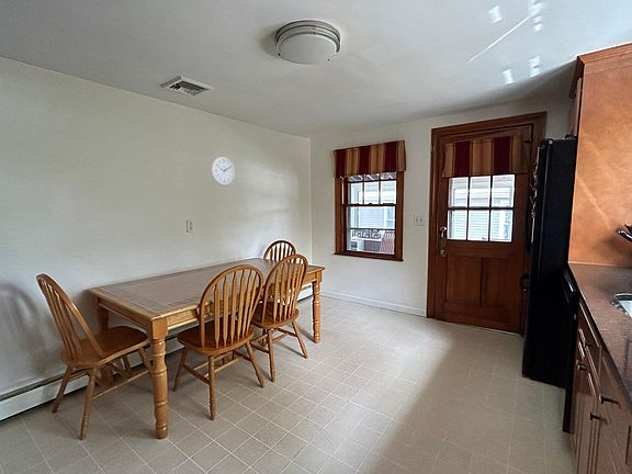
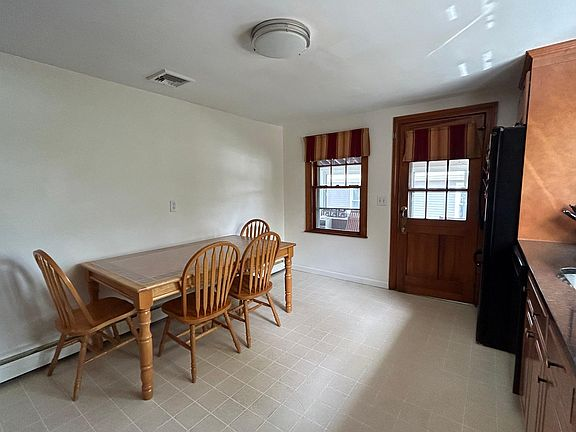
- wall clock (224, 171)
